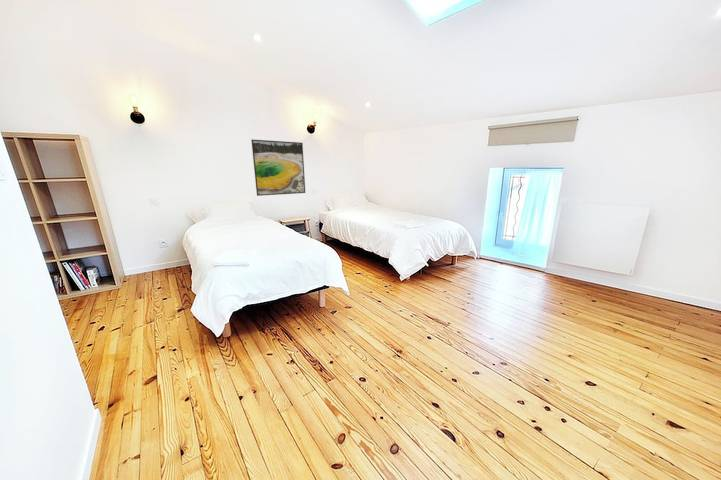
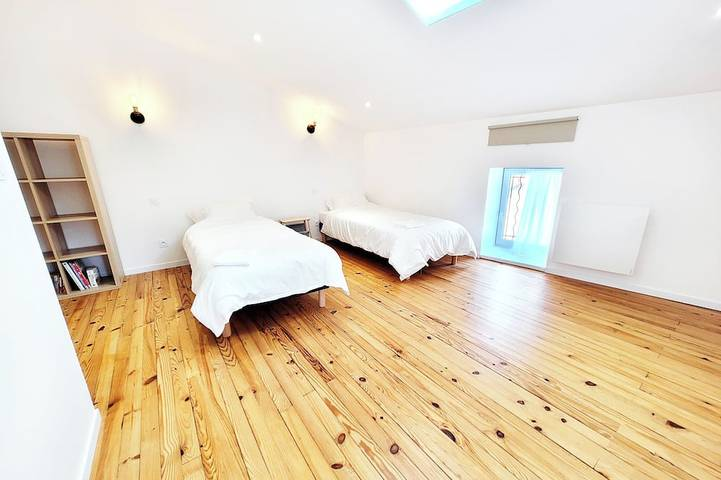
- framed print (280, 168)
